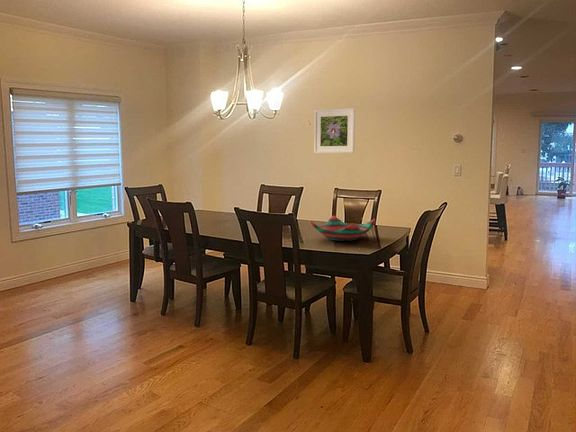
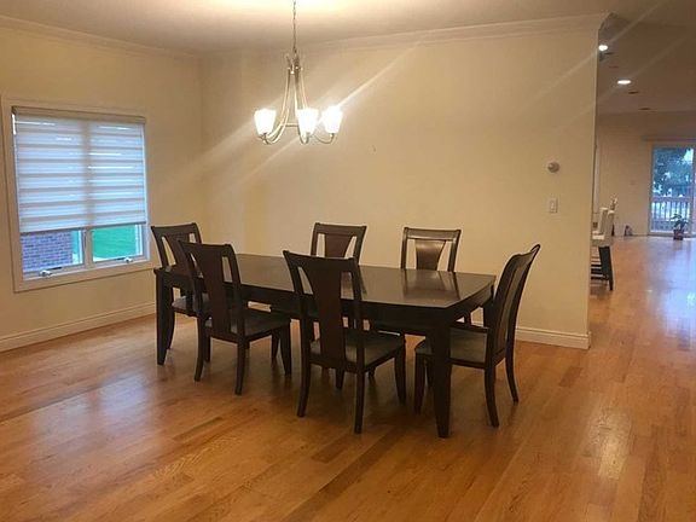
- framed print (334, 131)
- decorative bowl (342, 229)
